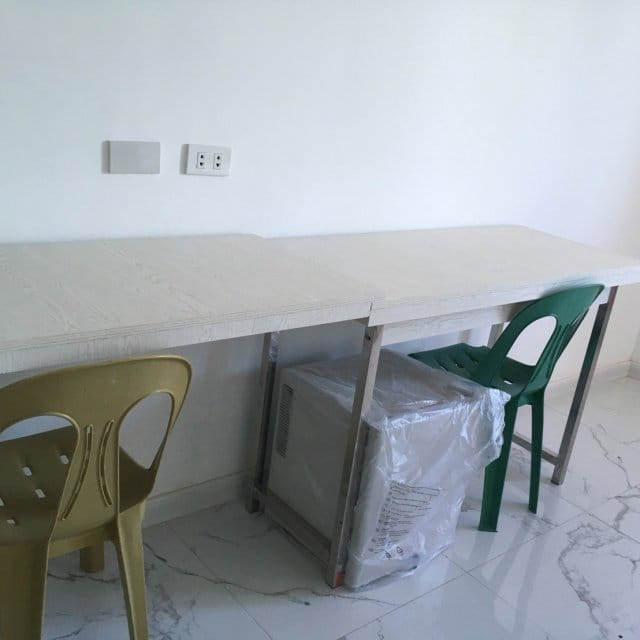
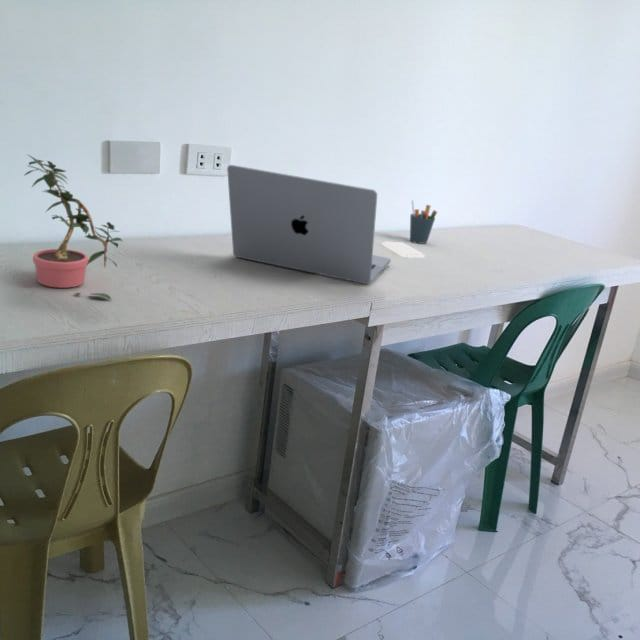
+ pen holder (421, 222)
+ smartphone (403, 249)
+ laptop (315, 218)
+ potted plant (69, 227)
